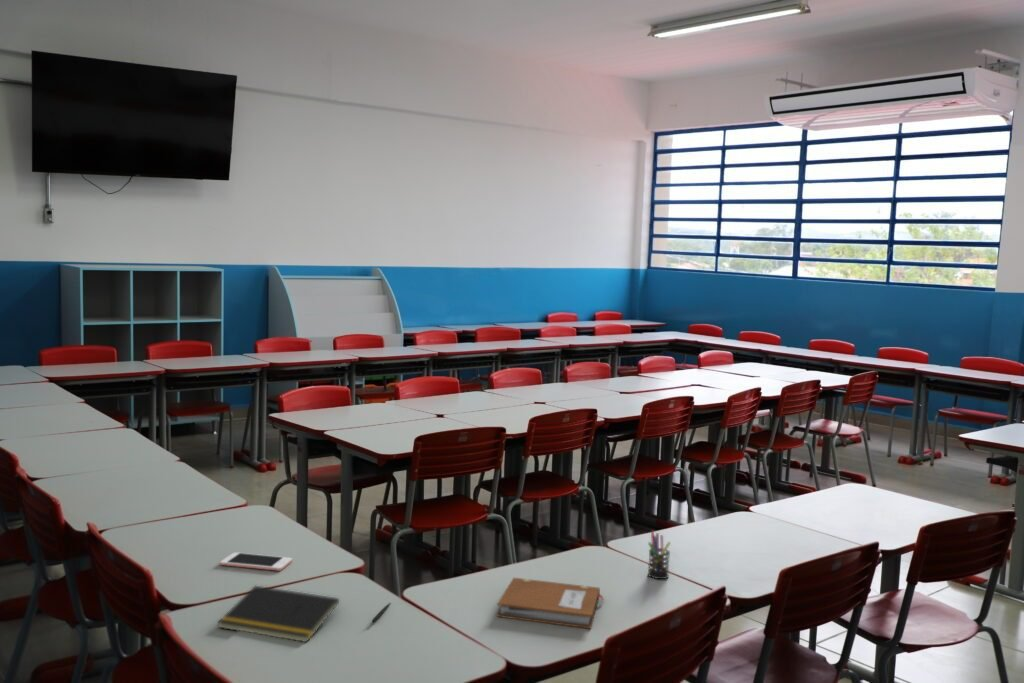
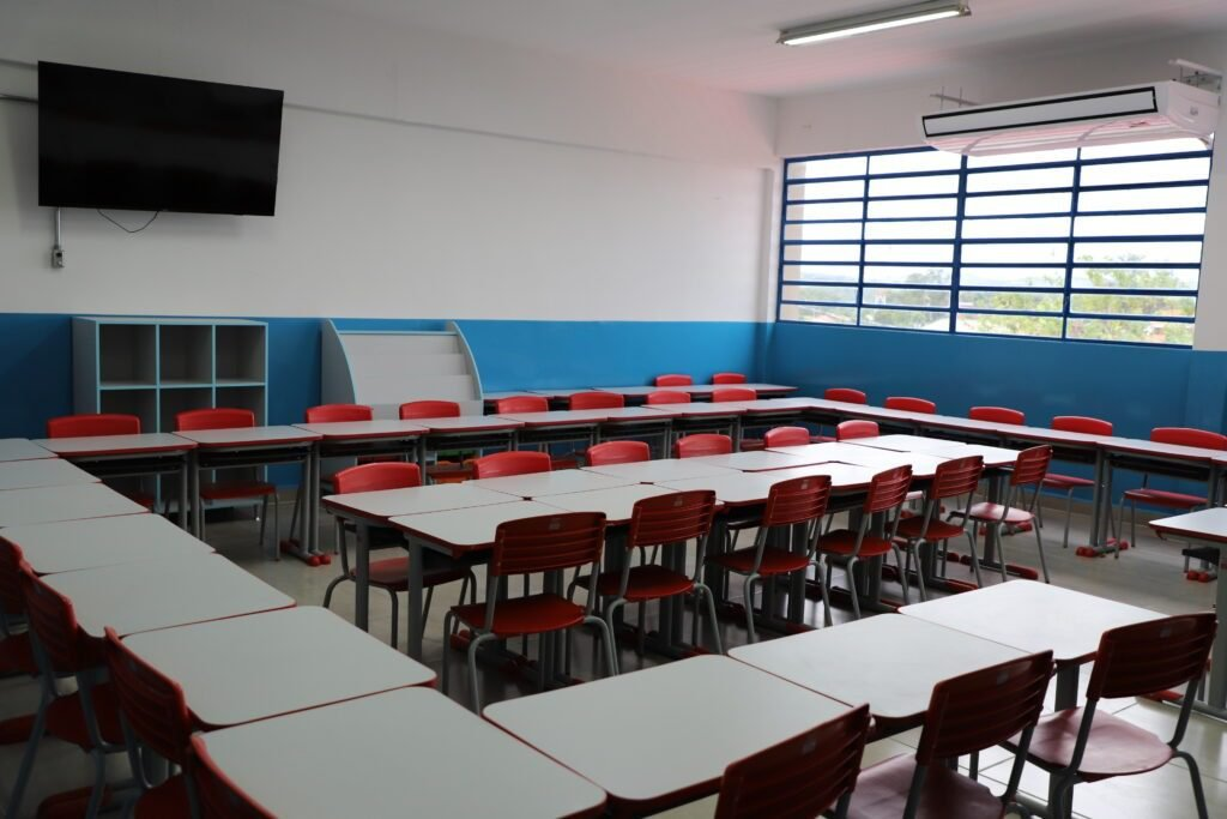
- cell phone (256, 561)
- pen holder (656, 554)
- notepad (279, 612)
- pen (382, 611)
- notebook (552, 601)
